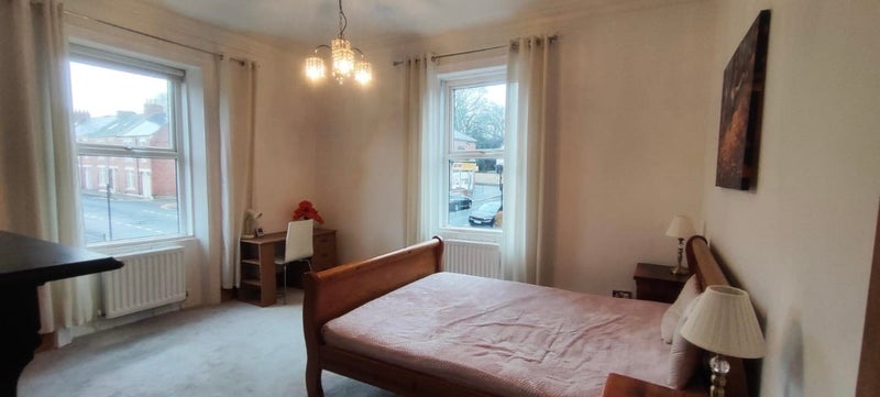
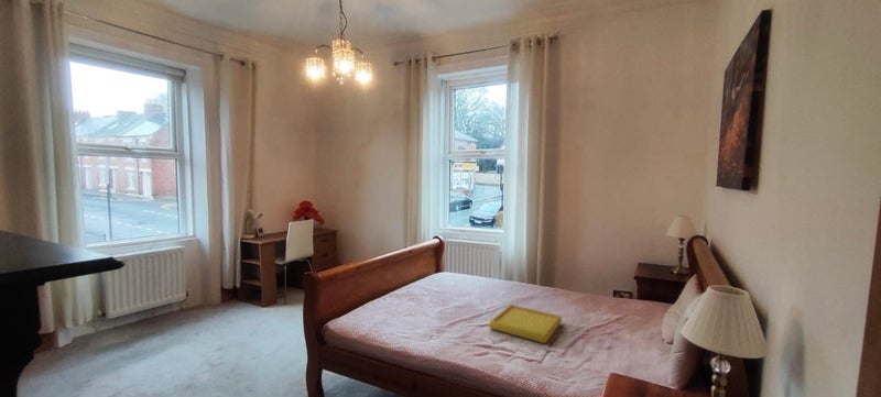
+ serving tray (525, 321)
